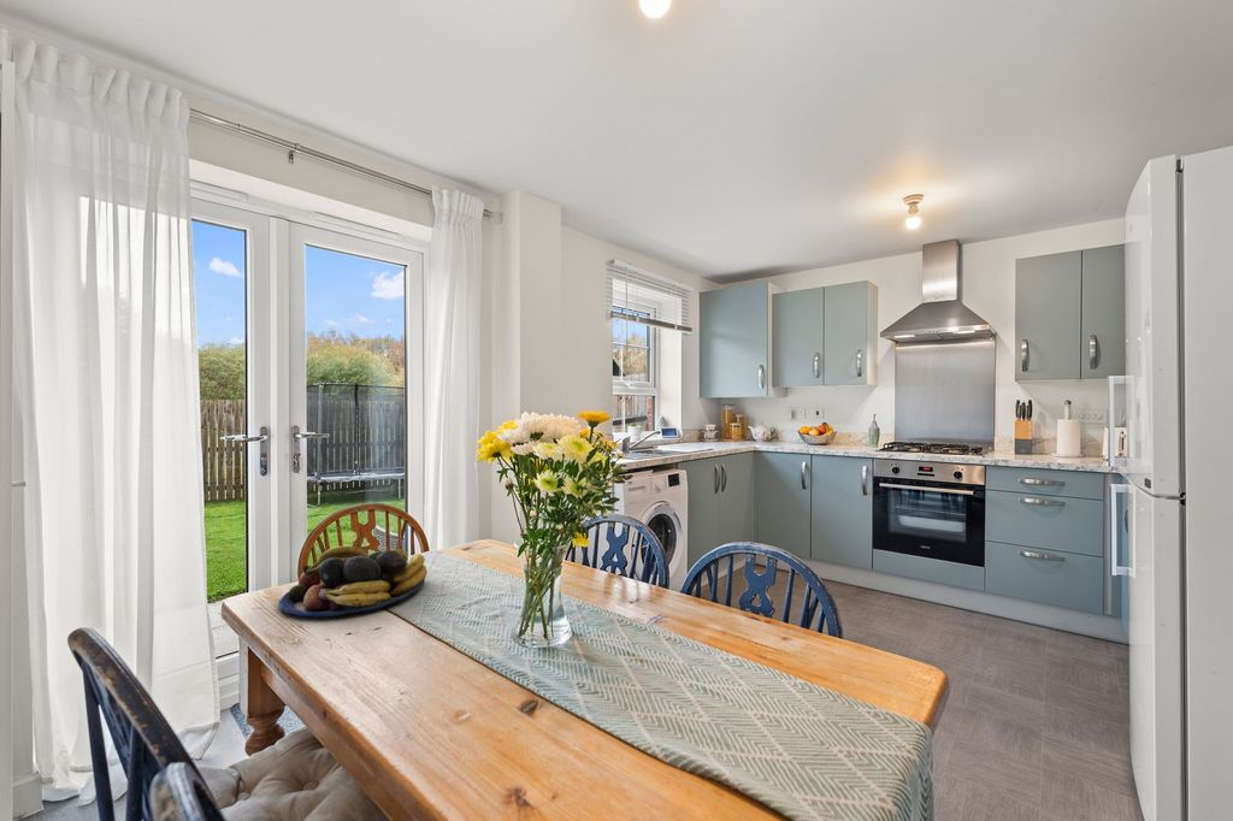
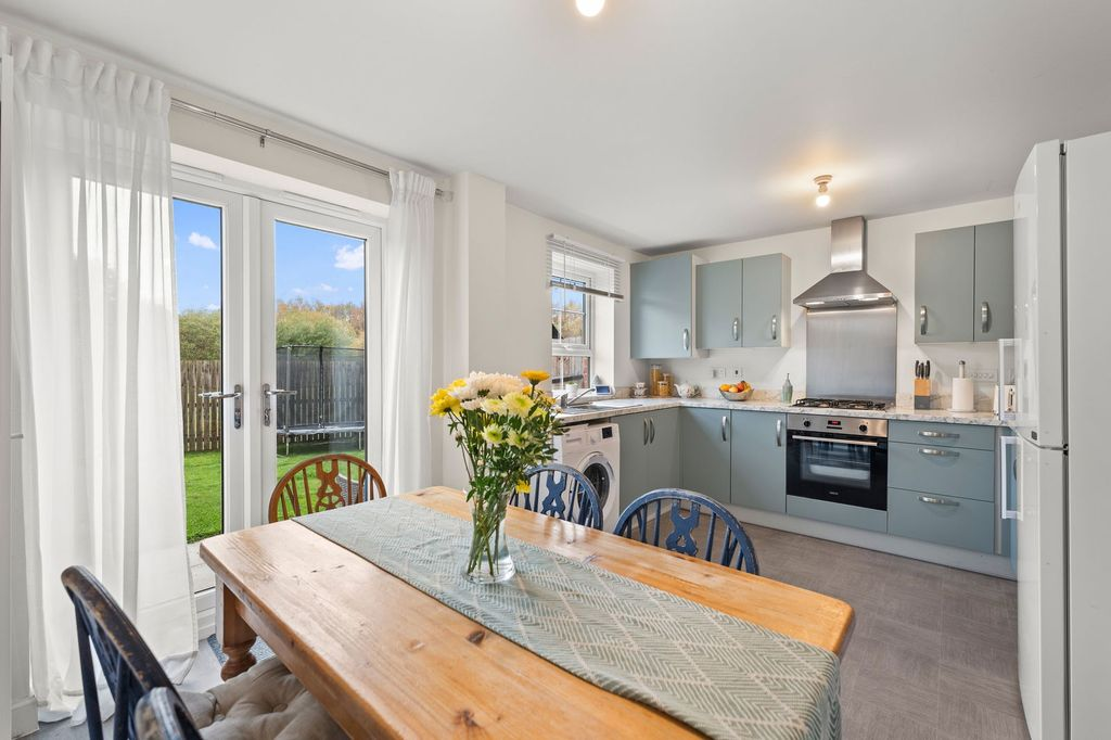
- fruit bowl (354, 568)
